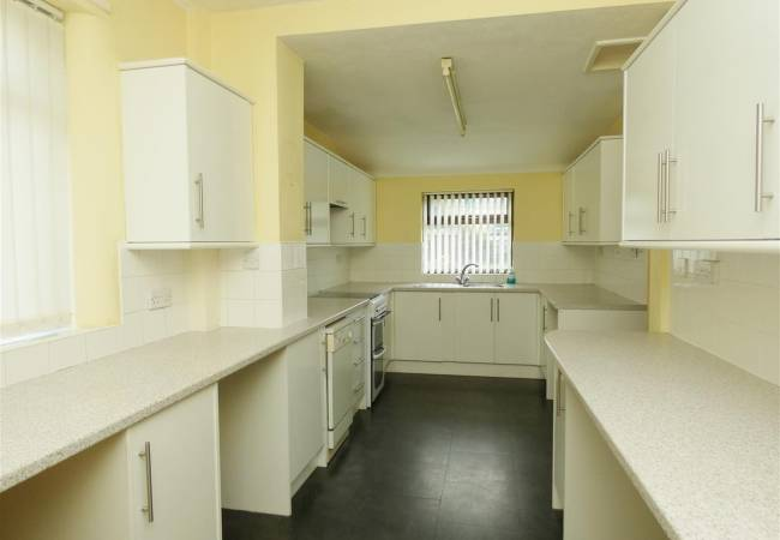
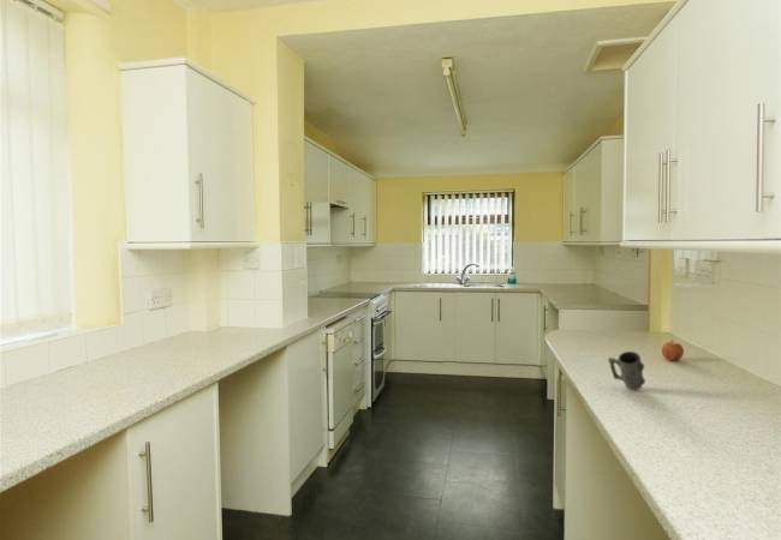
+ mug (626, 370)
+ apple (672, 349)
